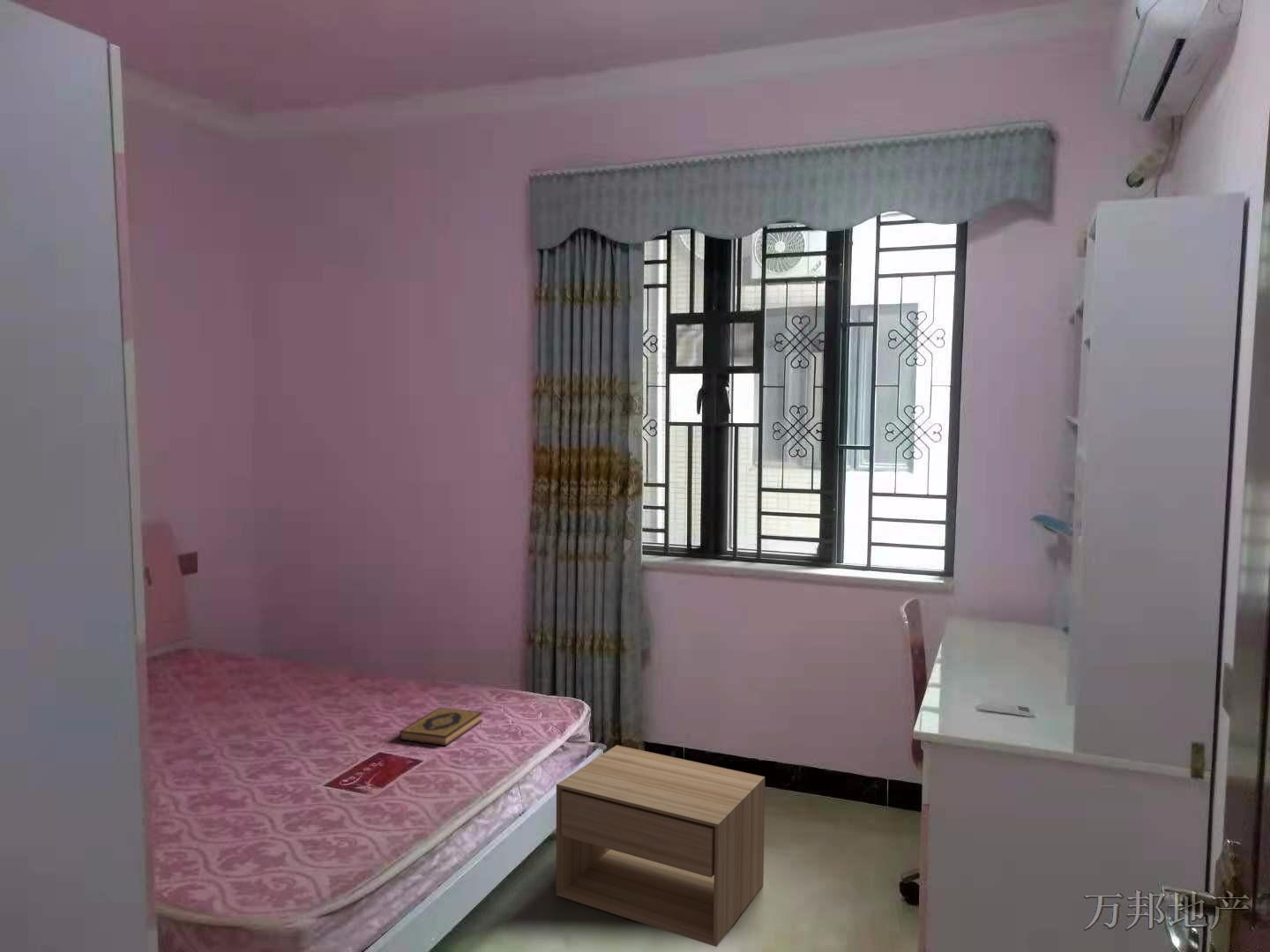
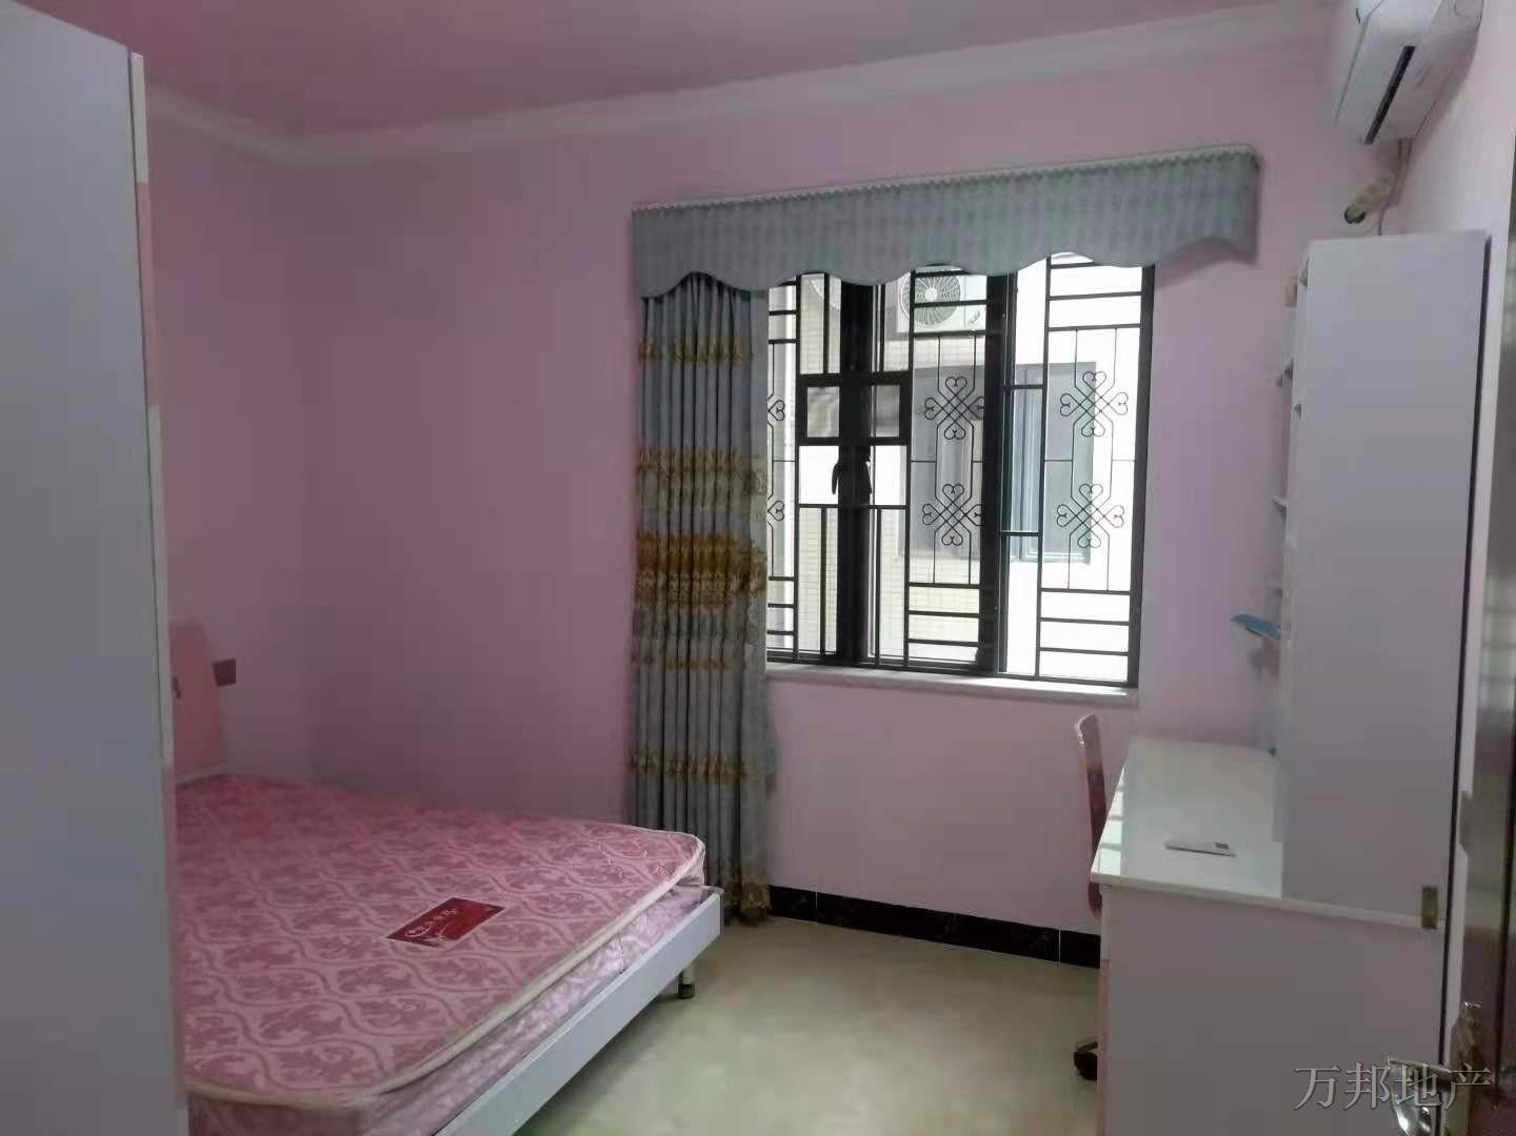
- hardback book (442, 725)
- nightstand (661, 835)
